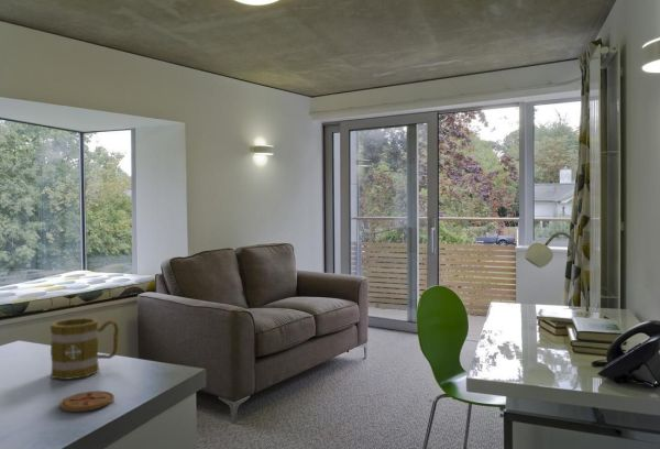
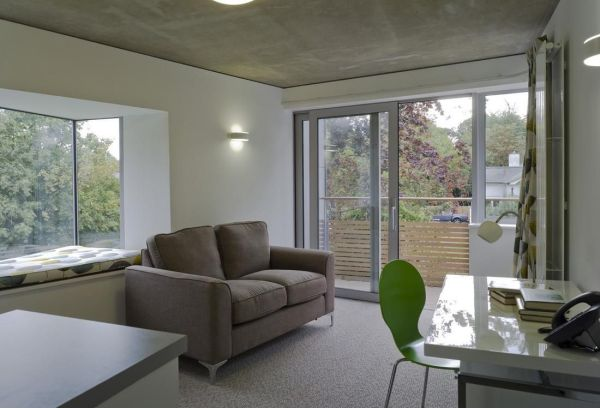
- mug (86, 344)
- coaster (87, 401)
